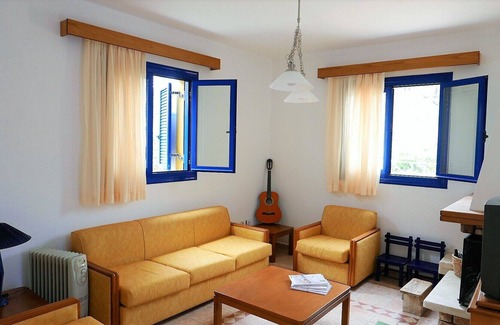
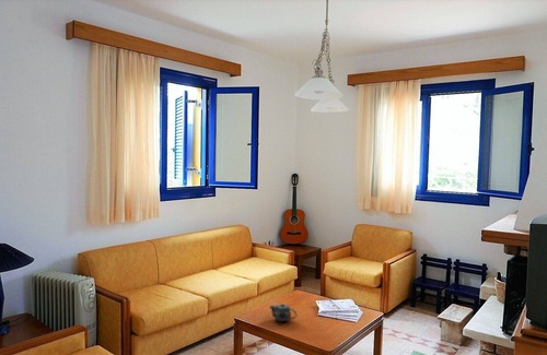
+ chinaware (282, 311)
